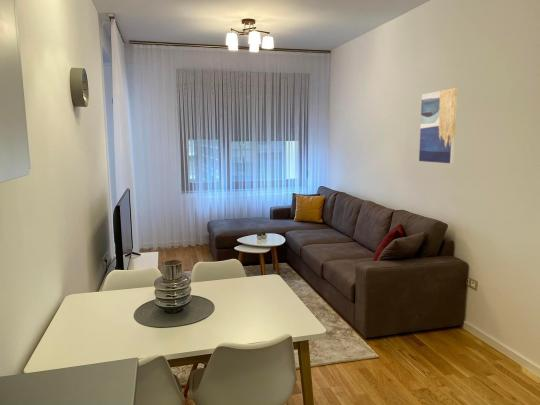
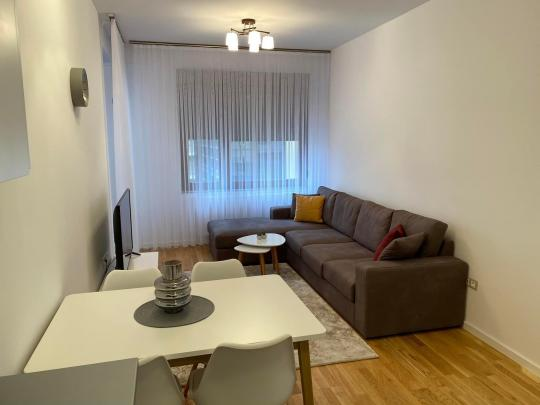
- wall art (436, 127)
